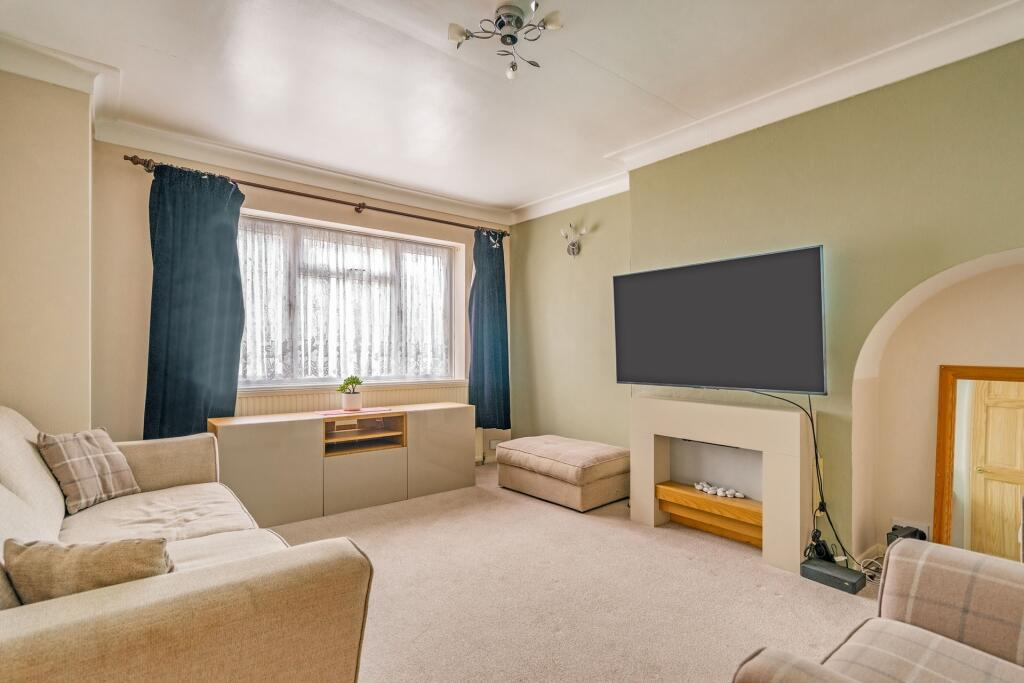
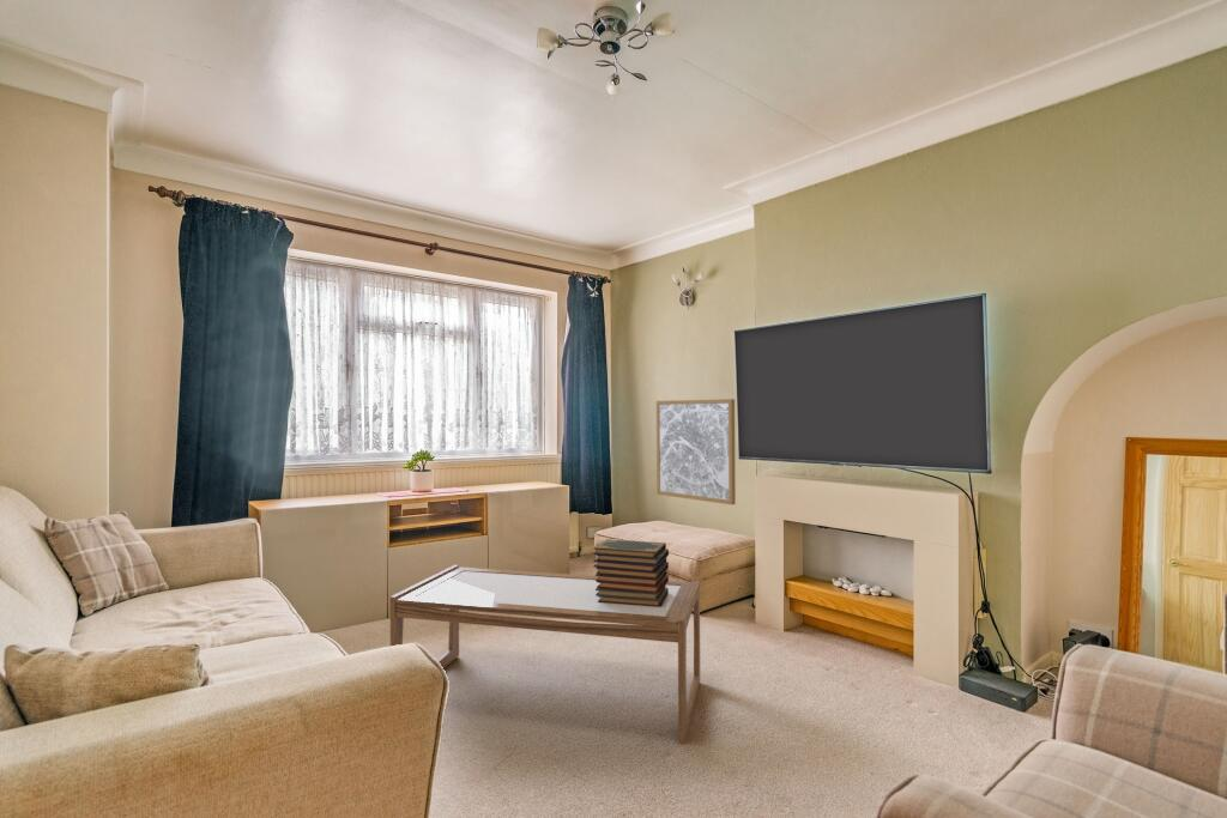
+ coffee table (551, 630)
+ wall art (693, 449)
+ book stack (631, 568)
